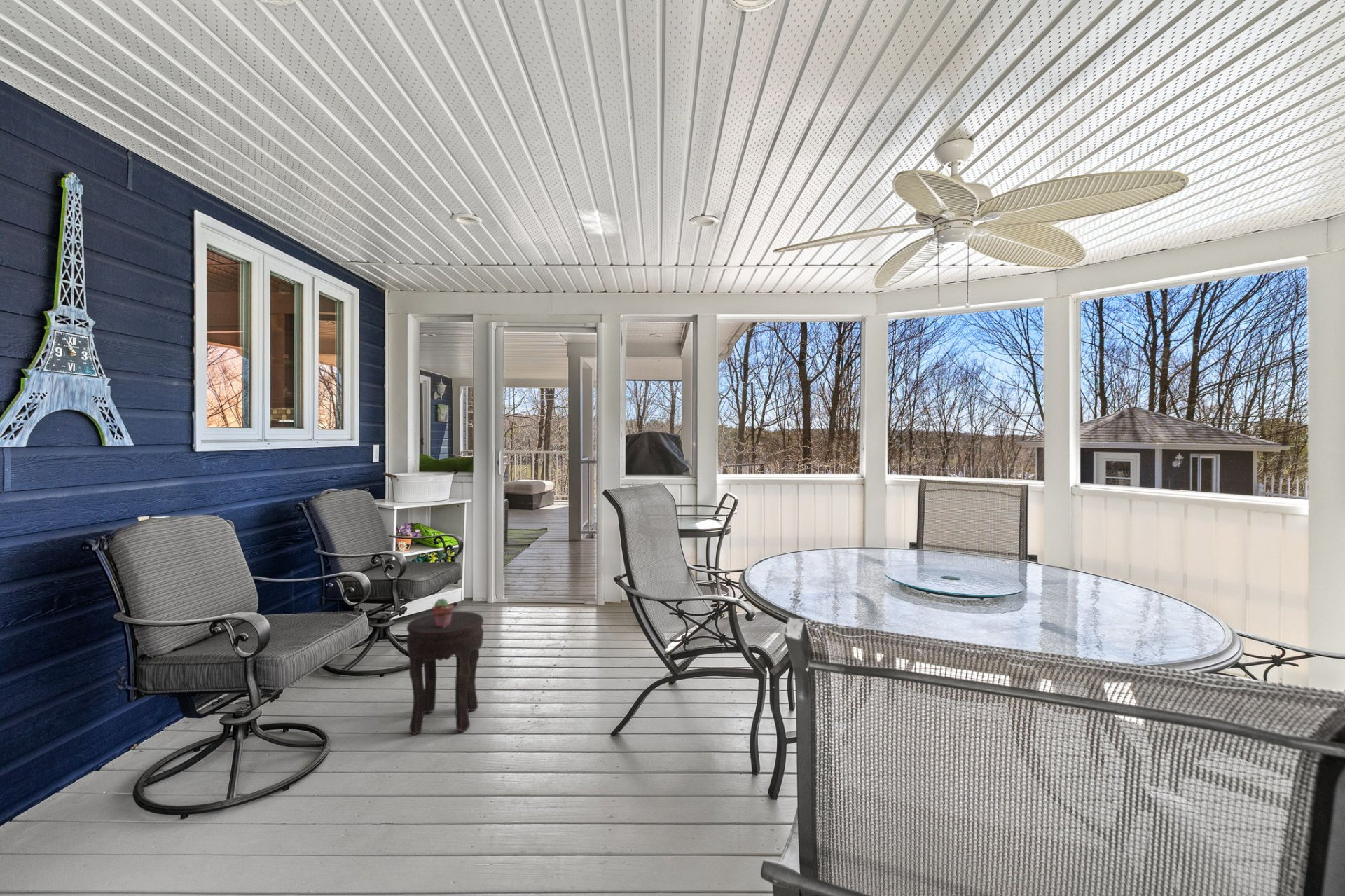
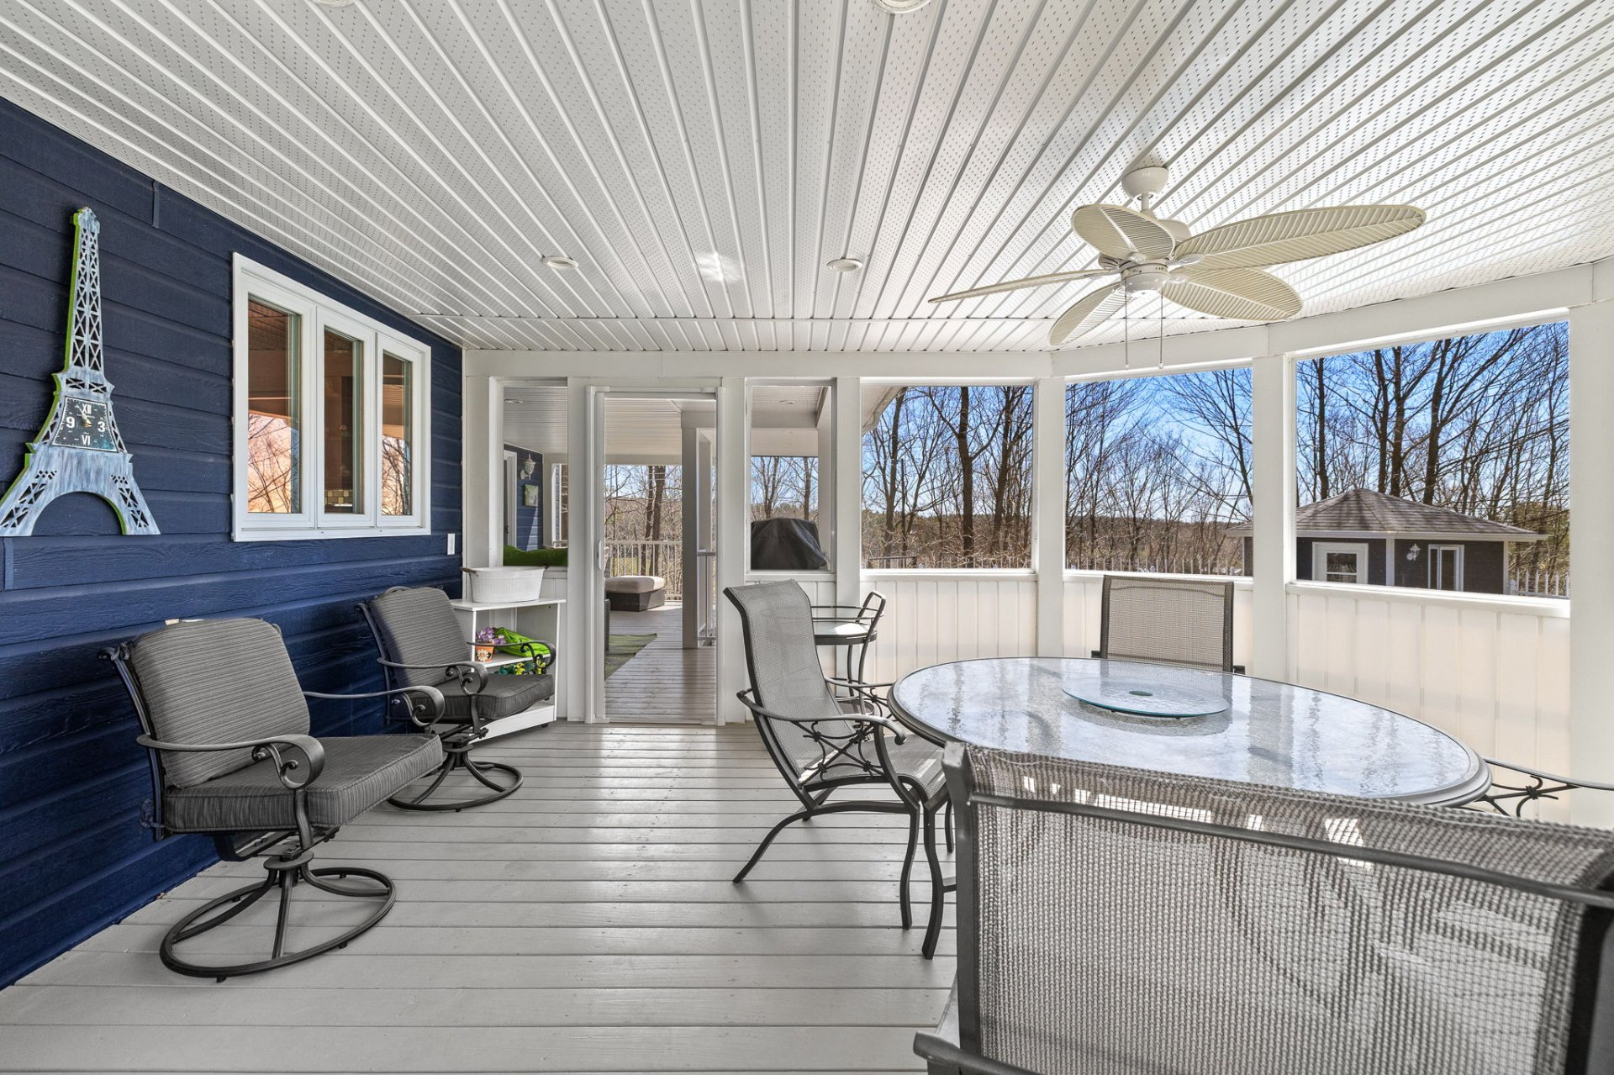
- potted succulent (442, 611)
- side table (436, 670)
